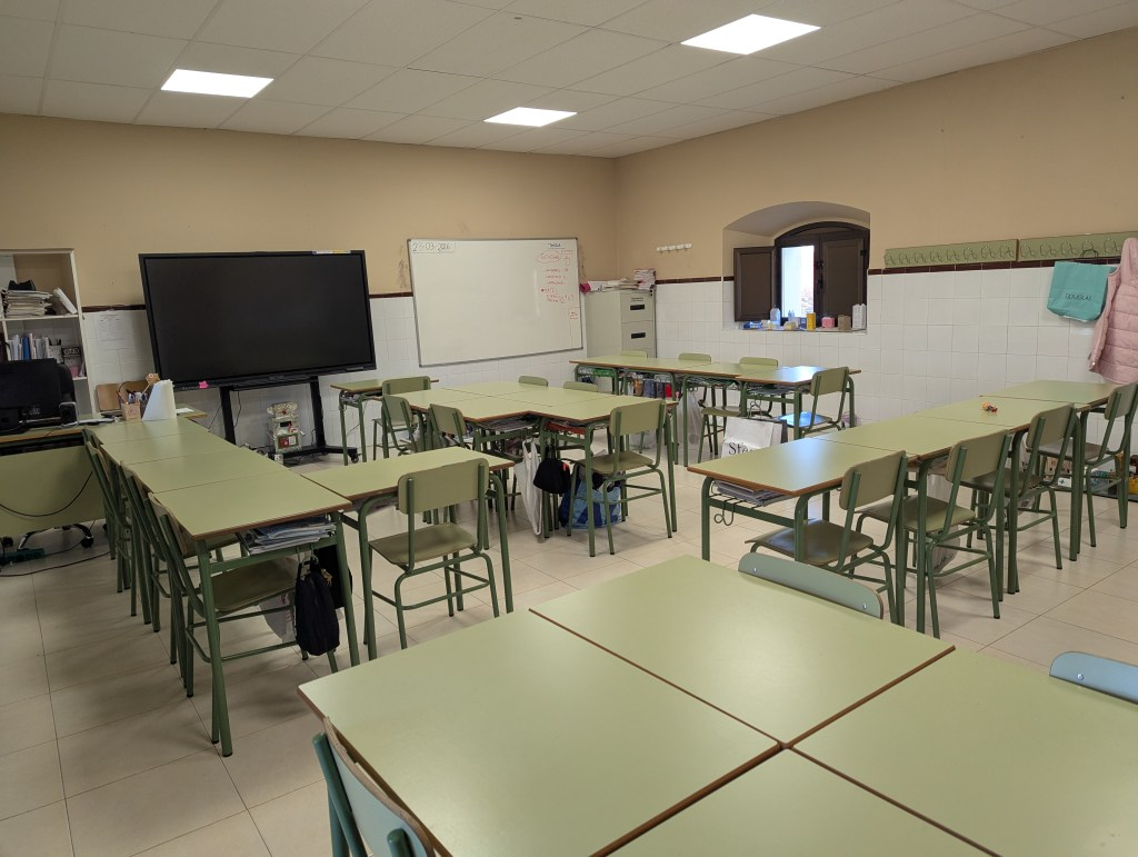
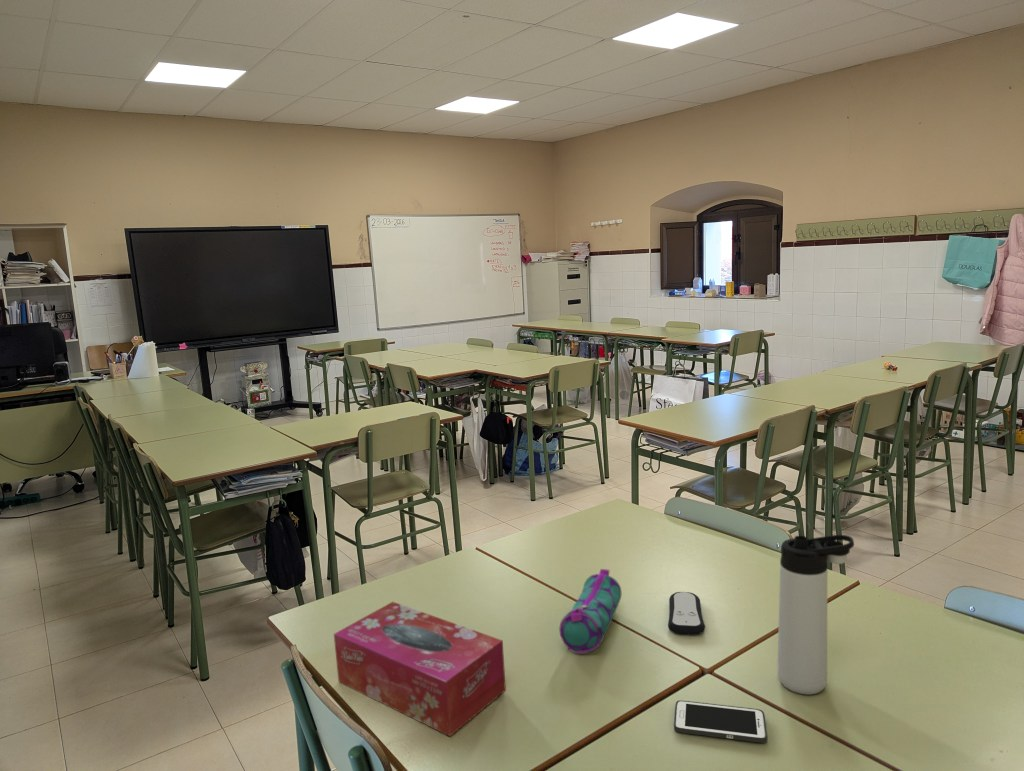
+ cell phone (719, 720)
+ remote control (685, 611)
+ thermos bottle (814, 612)
+ pencil case (592, 610)
+ tissue box (418, 661)
